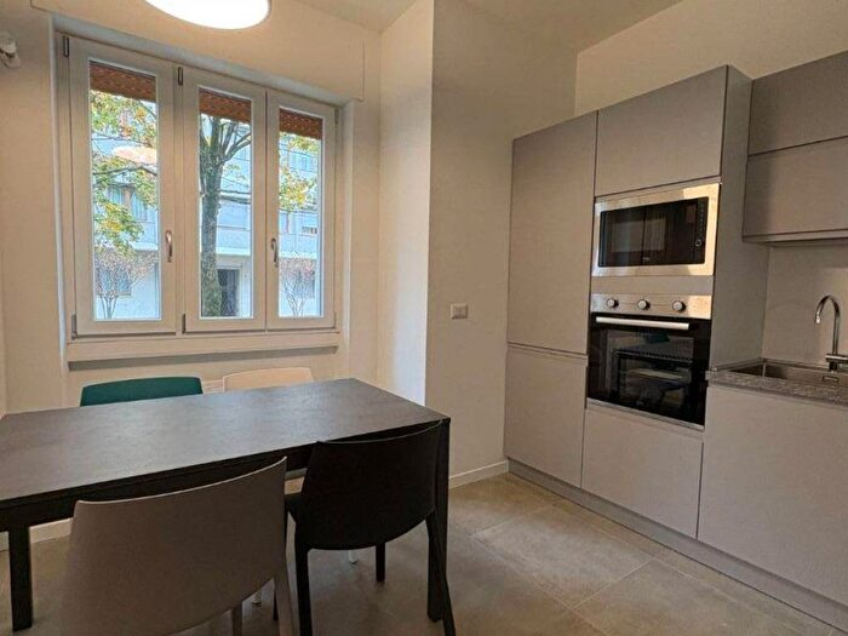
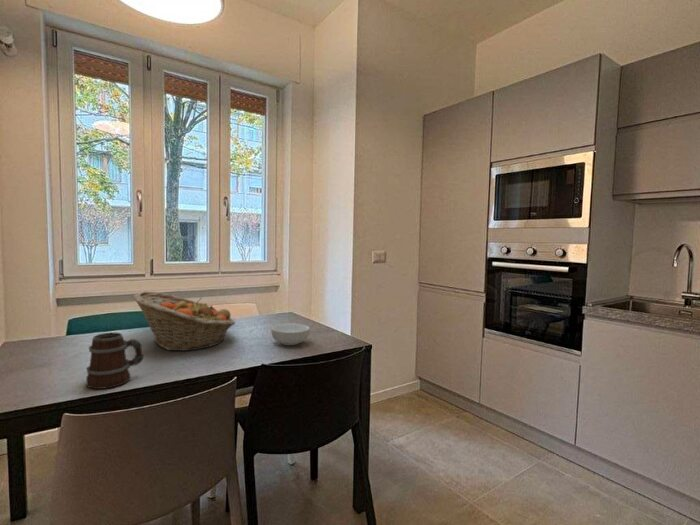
+ fruit basket (185, 316)
+ mug (116, 357)
+ cereal bowl (290, 335)
